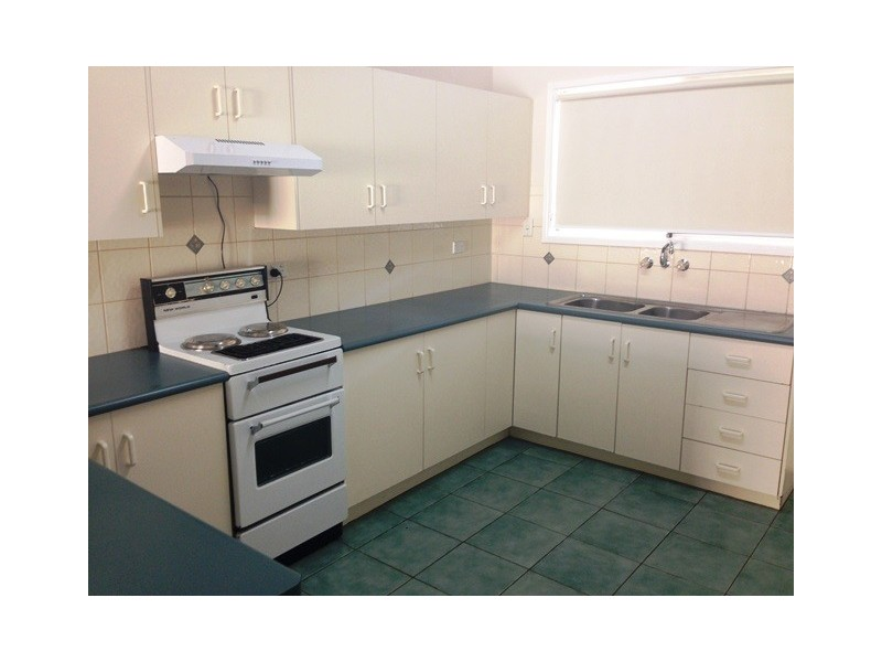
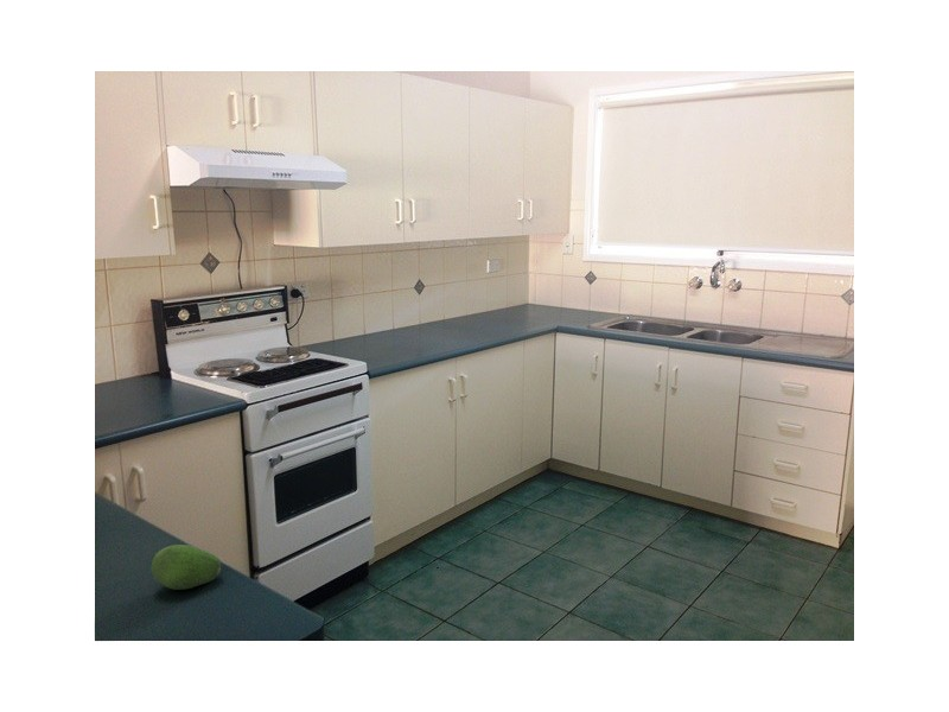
+ fruit (185, 565)
